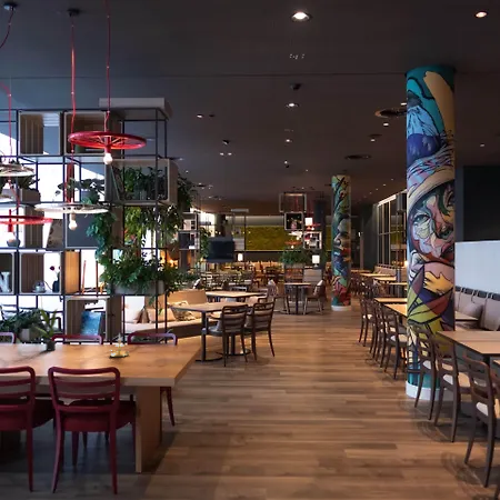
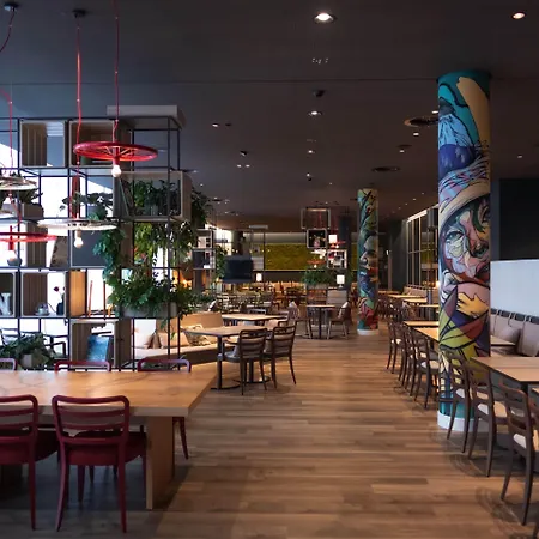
- candle holder (118, 344)
- potted plant (49, 328)
